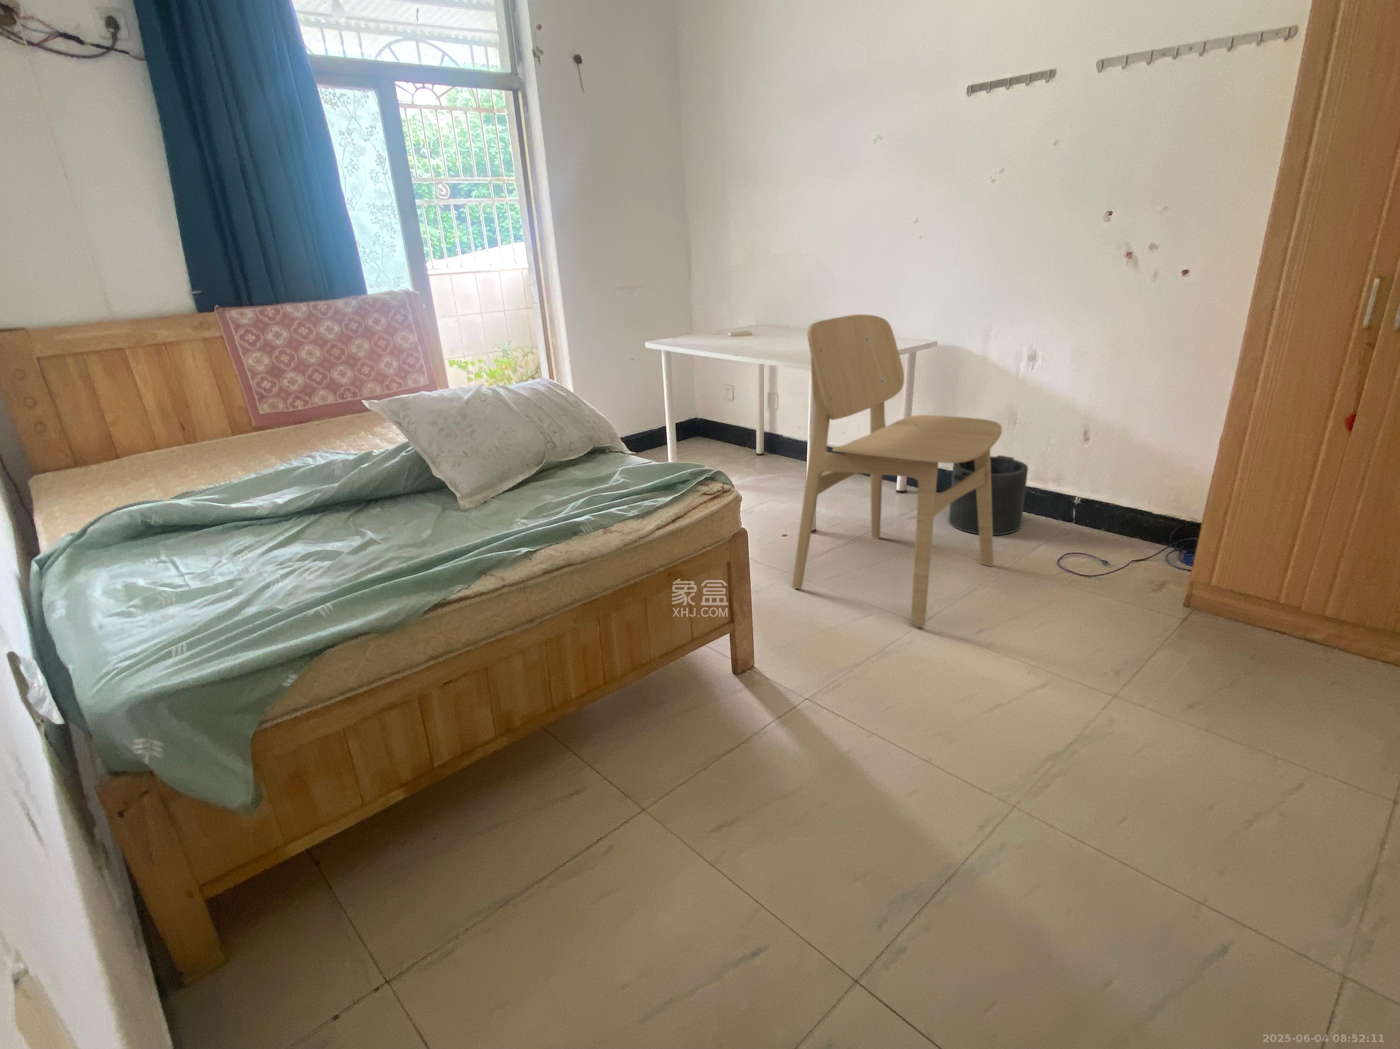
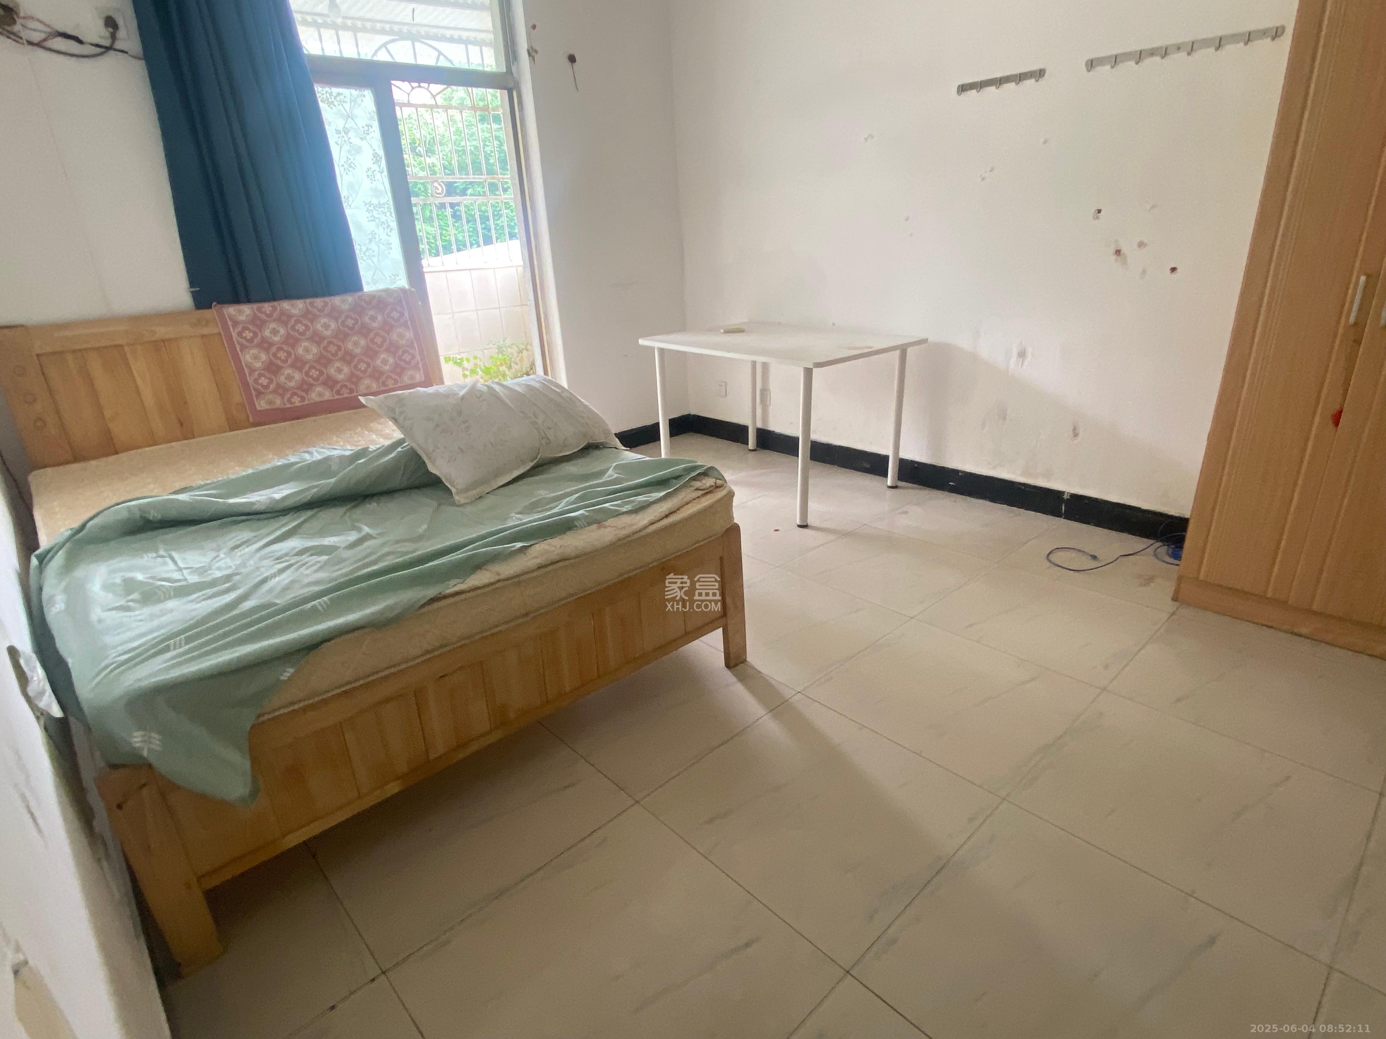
- dining chair (900, 456)
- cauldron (991, 494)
